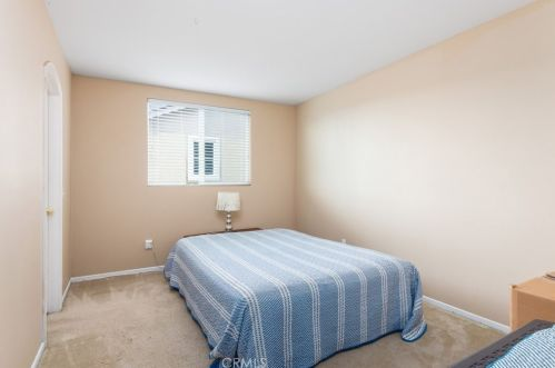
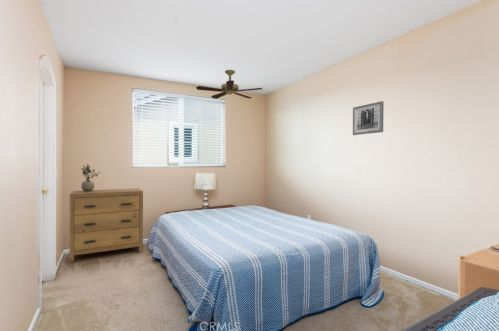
+ ceiling fan (229, 81)
+ potted plant (89, 177)
+ wall art (367, 119)
+ dresser (108, 221)
